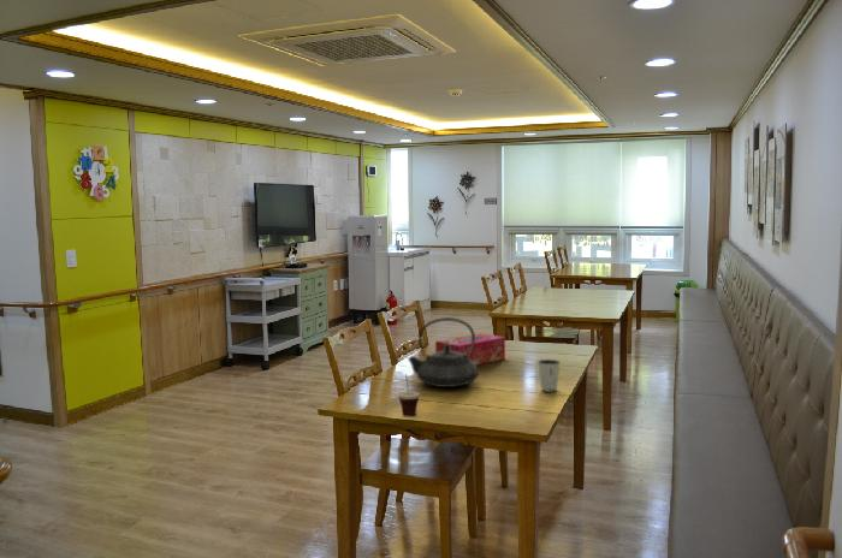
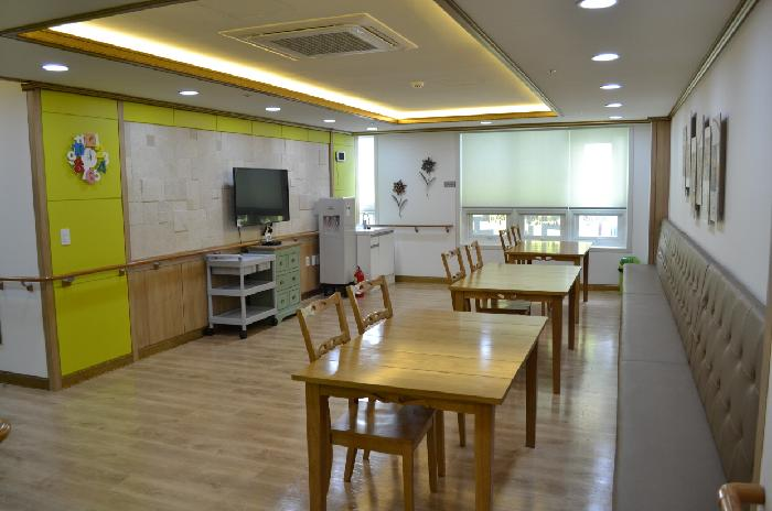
- teapot (443, 351)
- dixie cup (549, 375)
- cup (408, 394)
- tissue box (469, 350)
